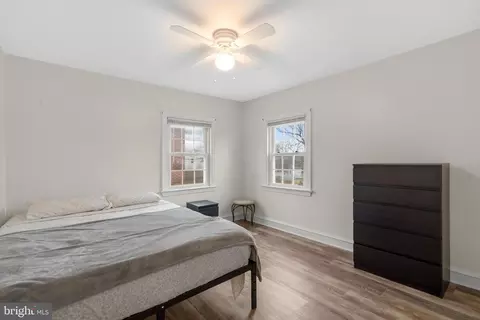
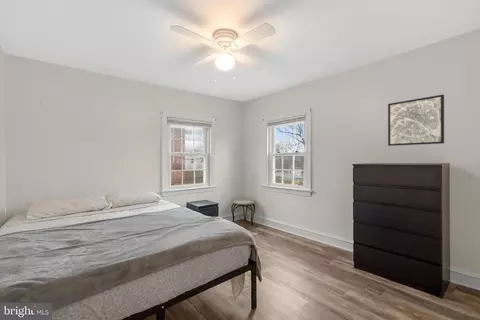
+ wall art (414, 122)
